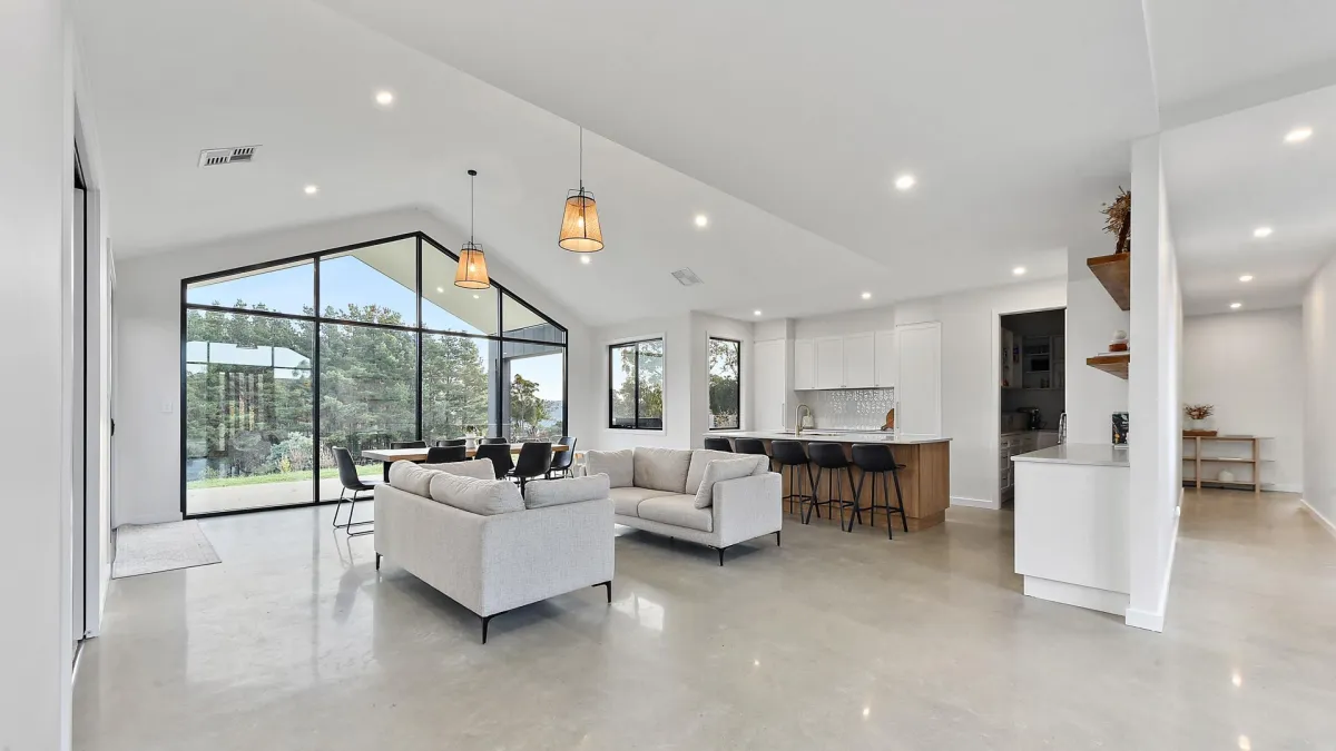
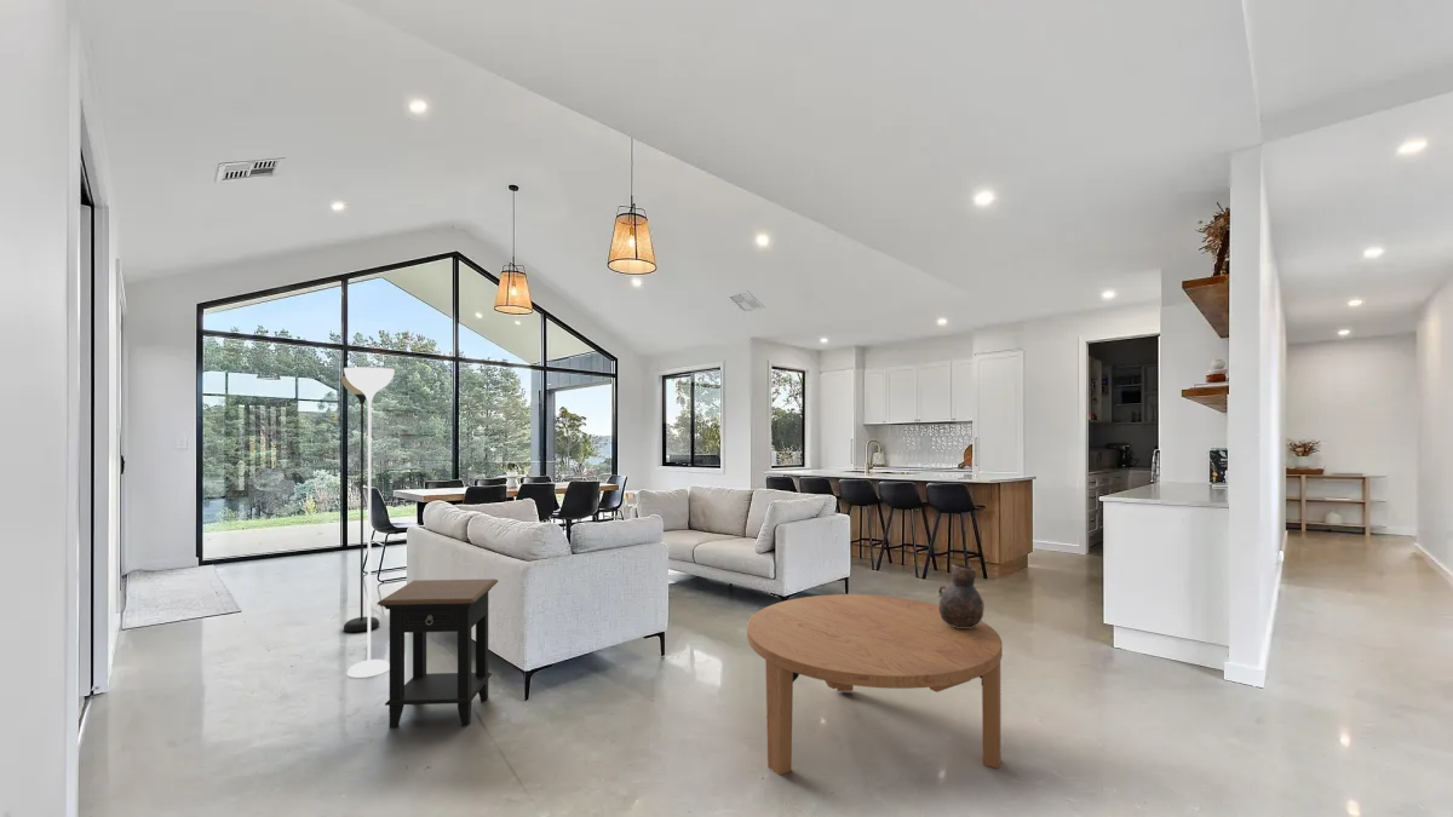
+ vase (960, 594)
+ side table (425, 650)
+ coffee table (869, 681)
+ floor lamp (362, 510)
